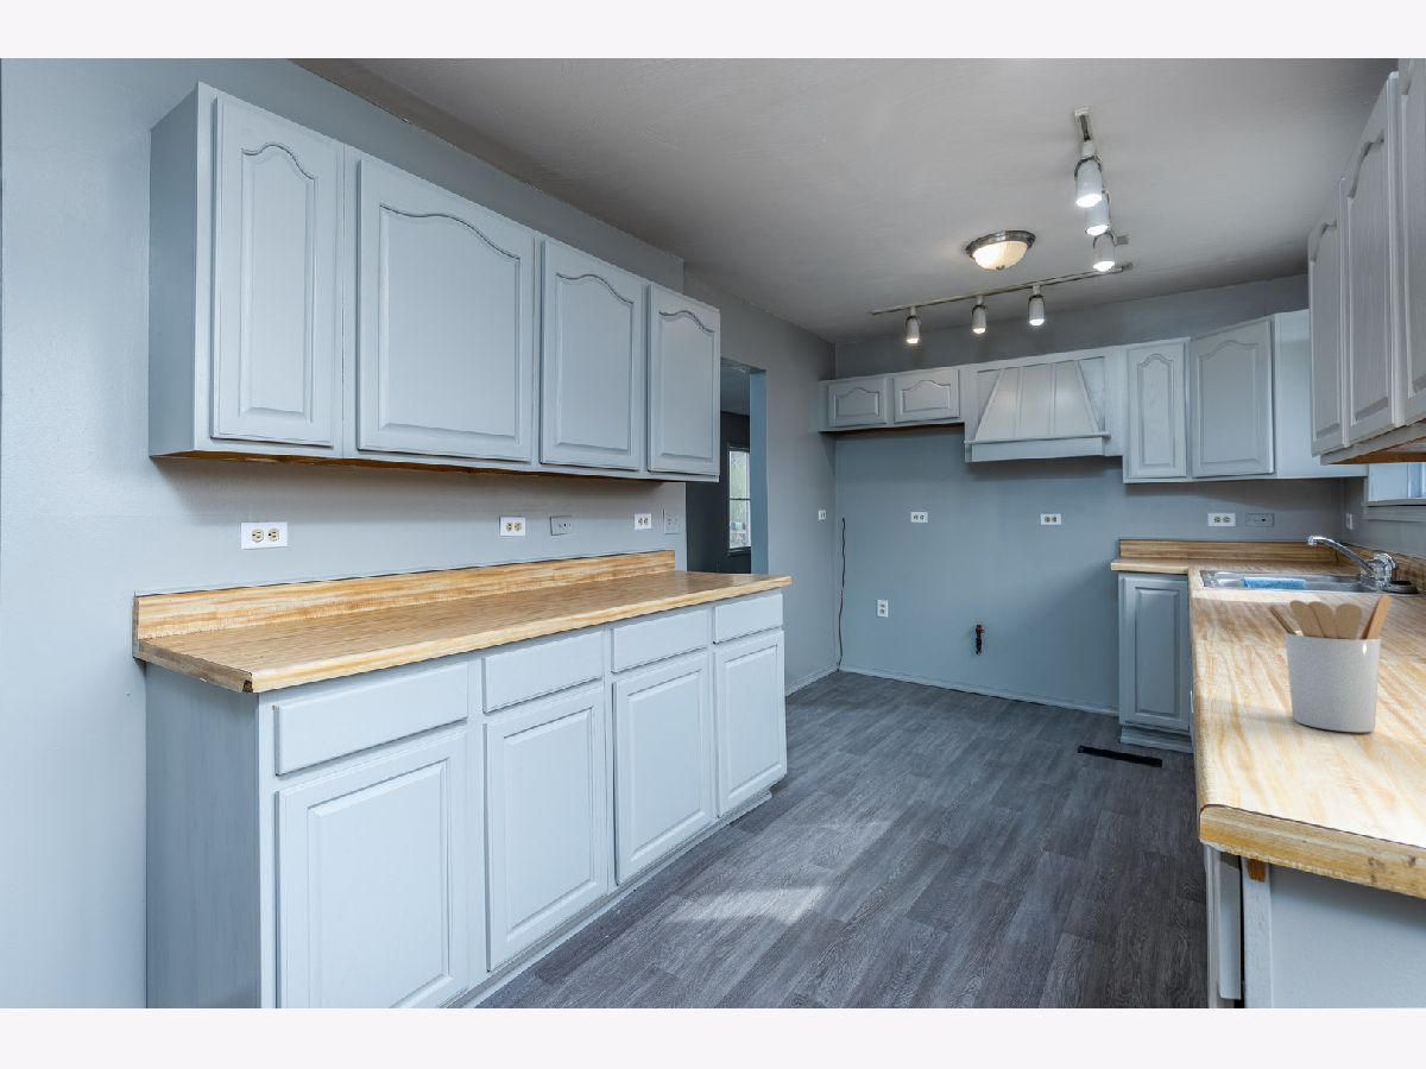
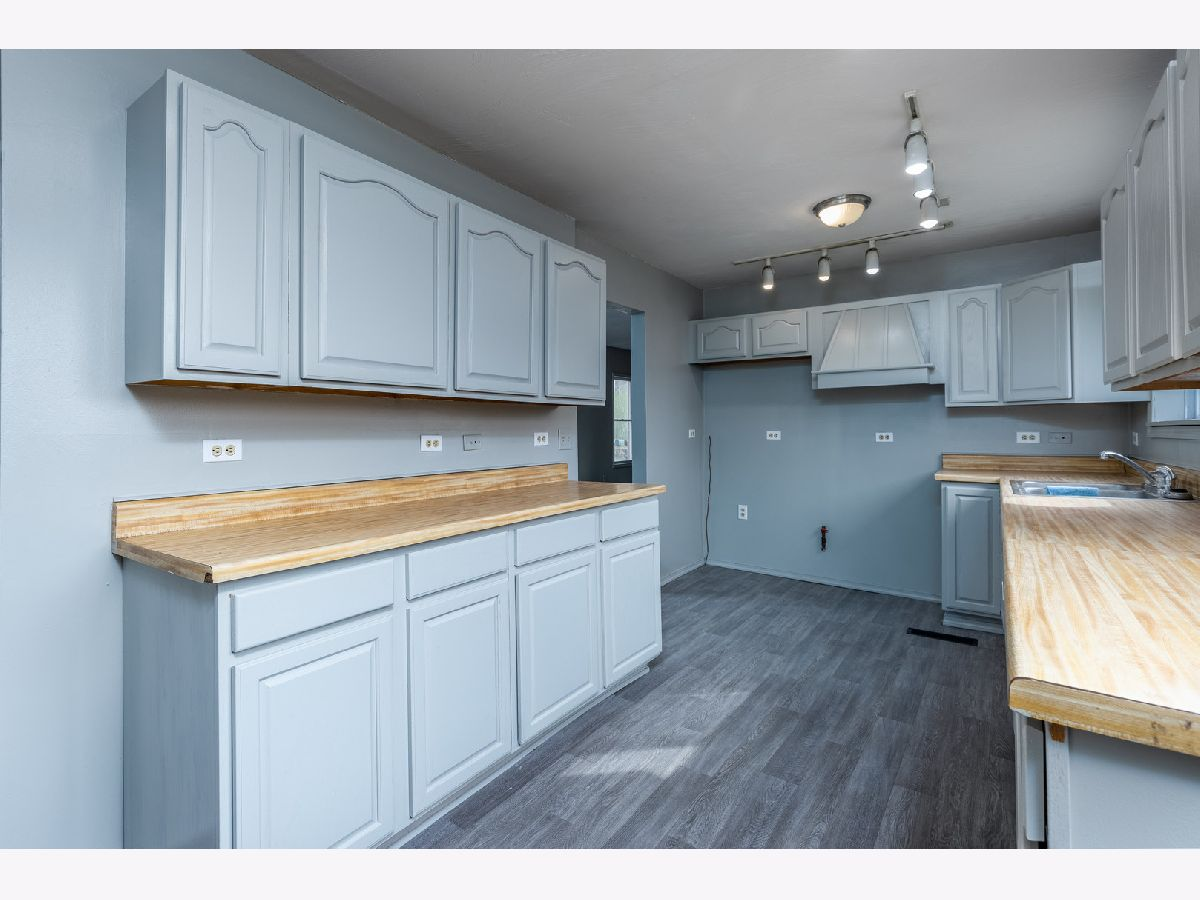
- utensil holder (1330, 659)
